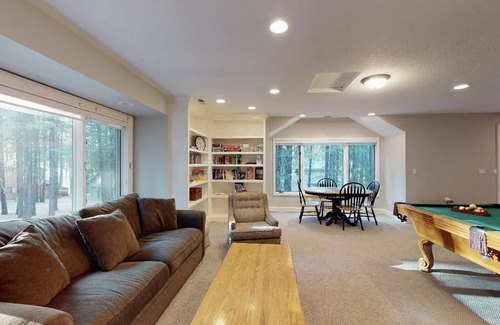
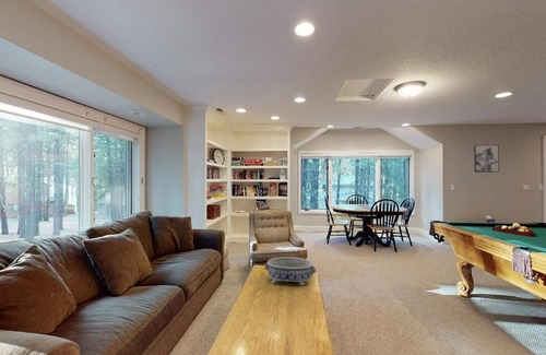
+ decorative bowl (289, 270)
+ wall art (486, 158)
